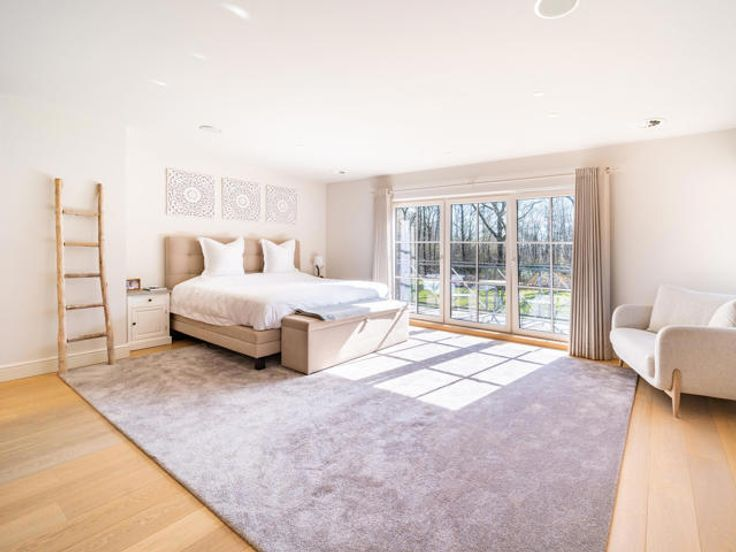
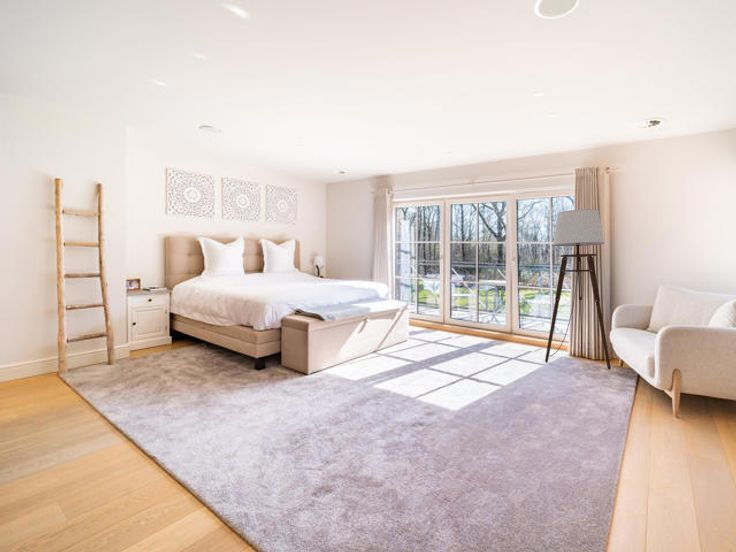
+ floor lamp (562, 285)
